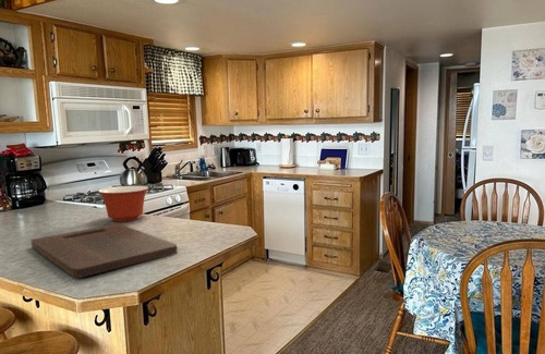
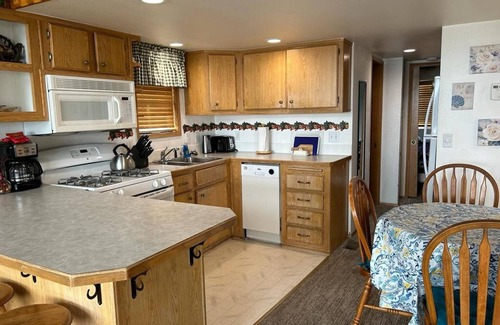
- mixing bowl (124, 204)
- cutting board (101, 245)
